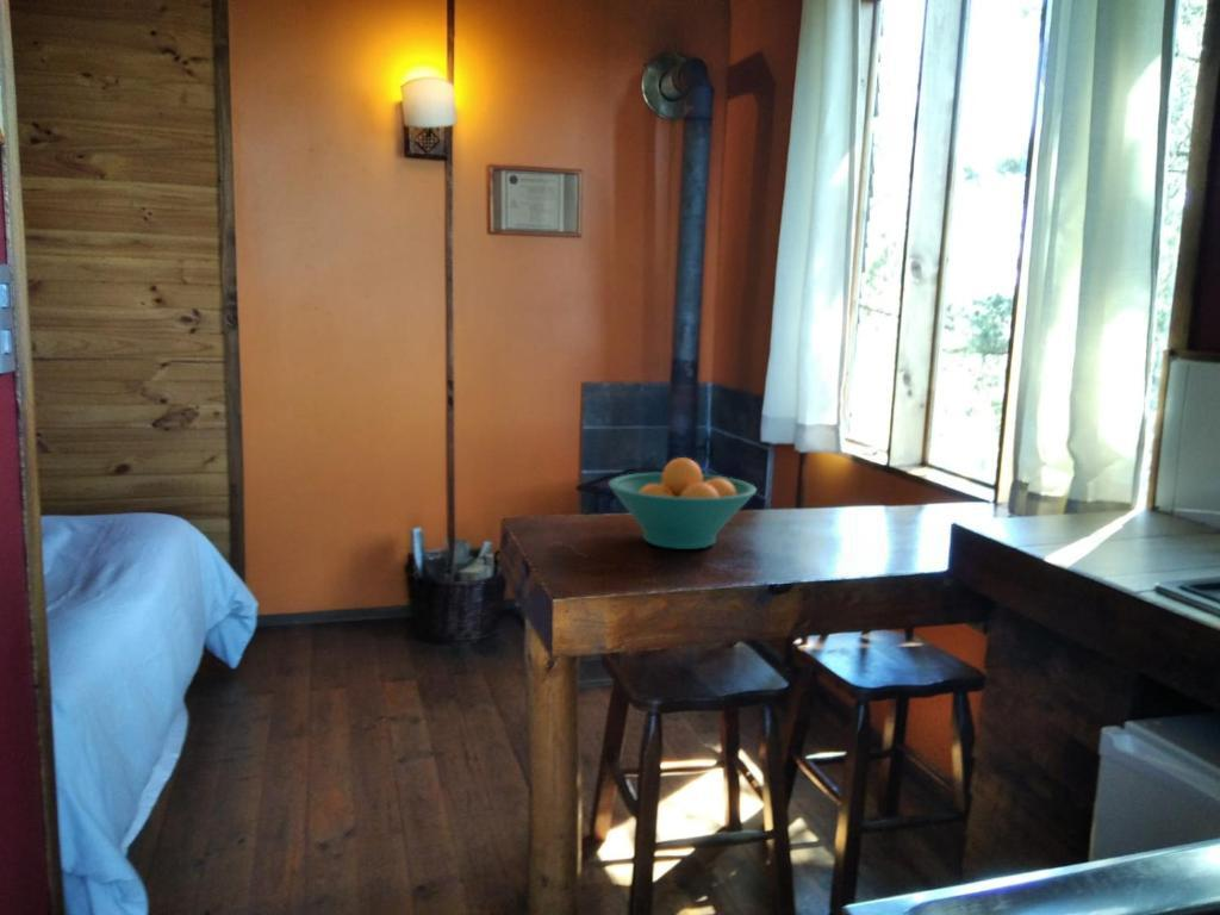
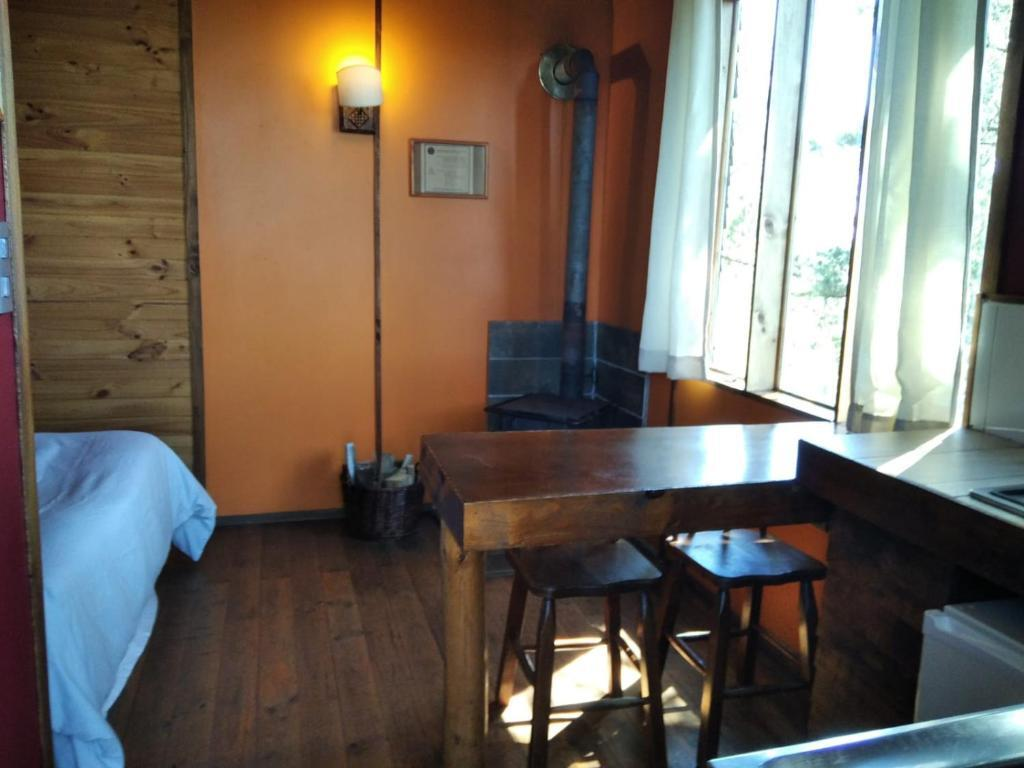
- fruit bowl (681, 500)
